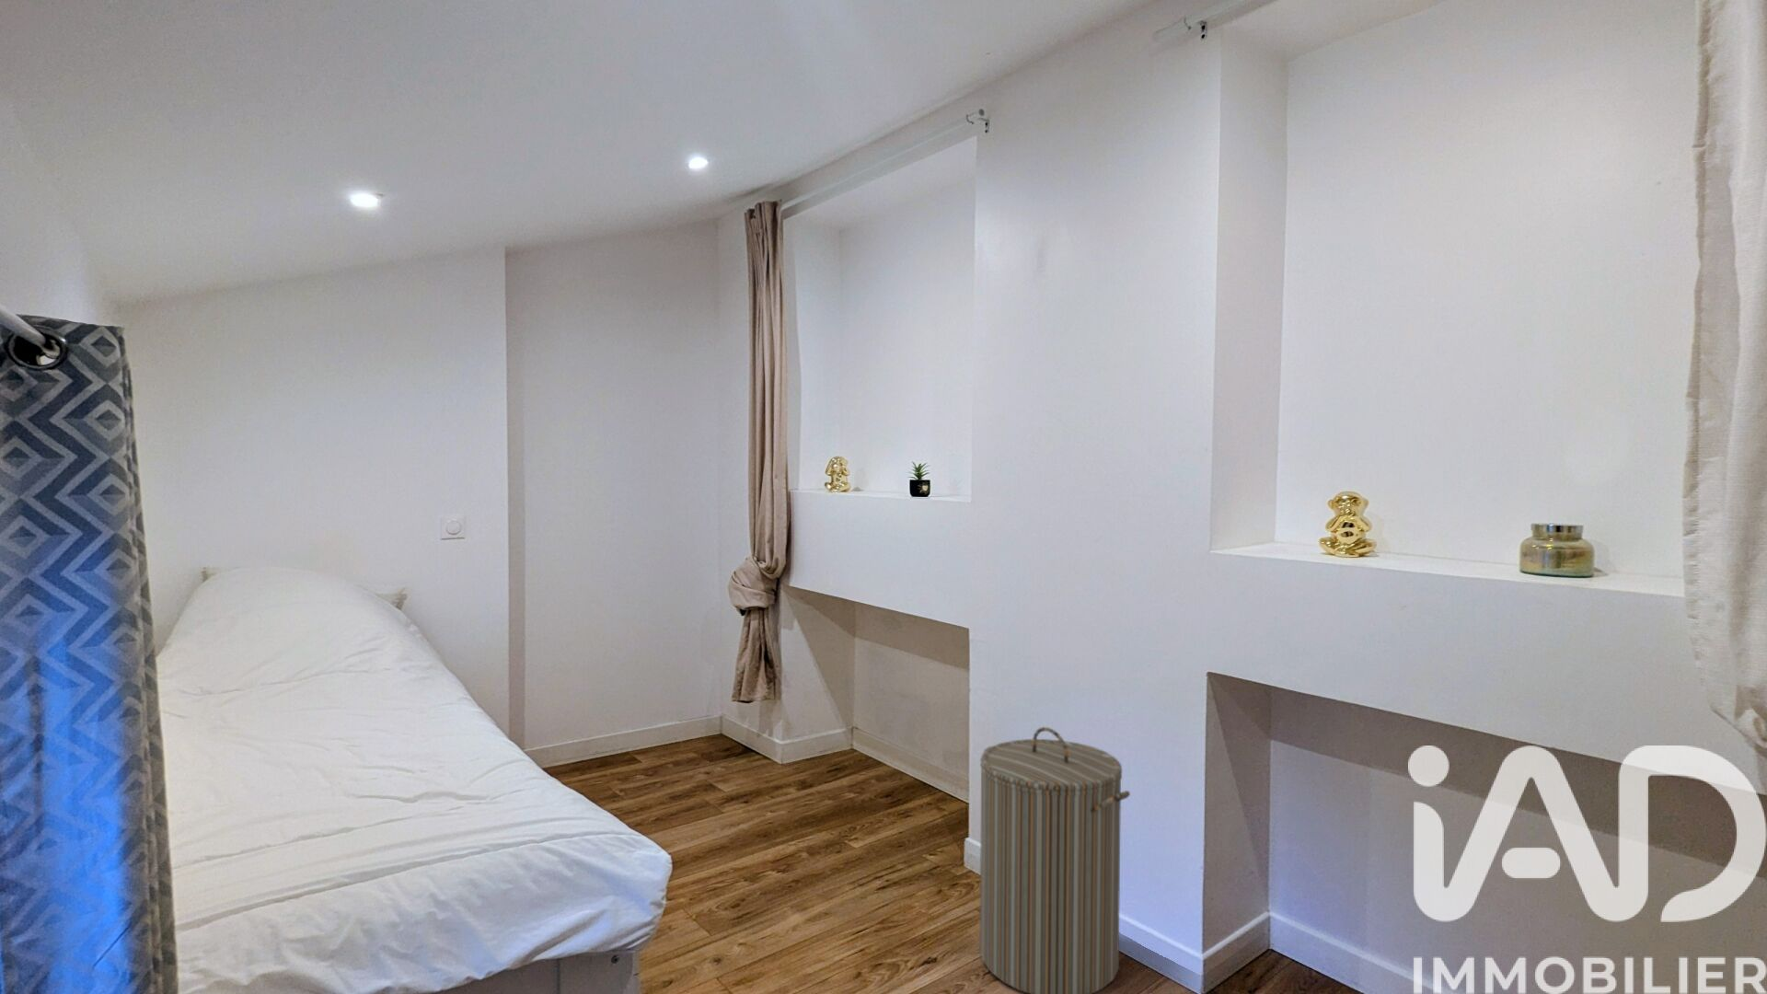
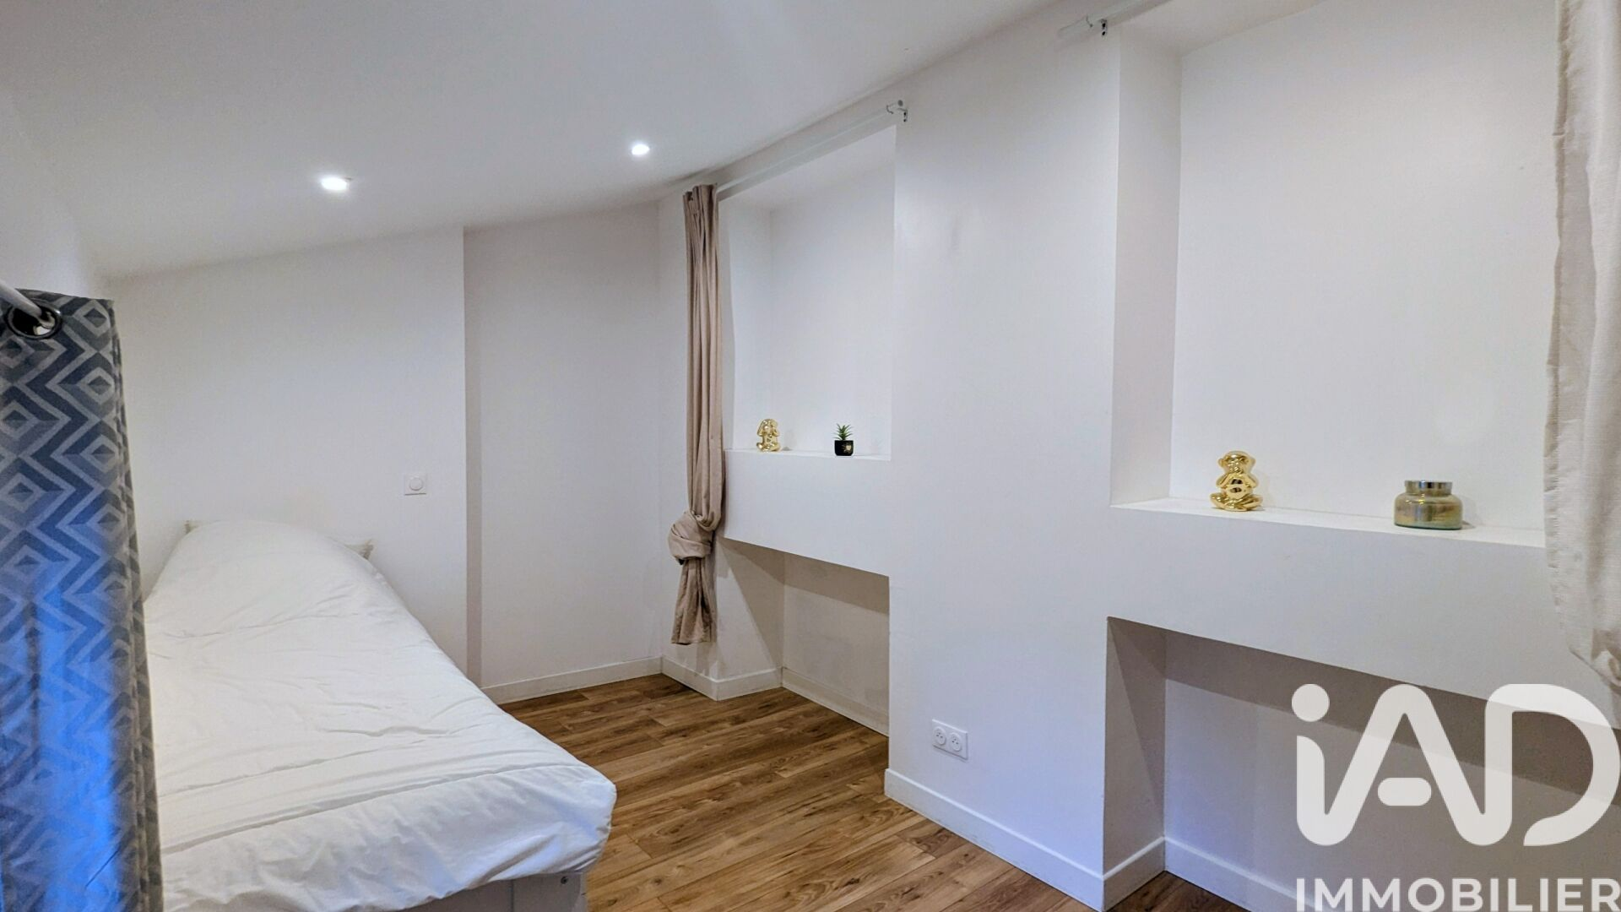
- laundry hamper (1049, 844)
